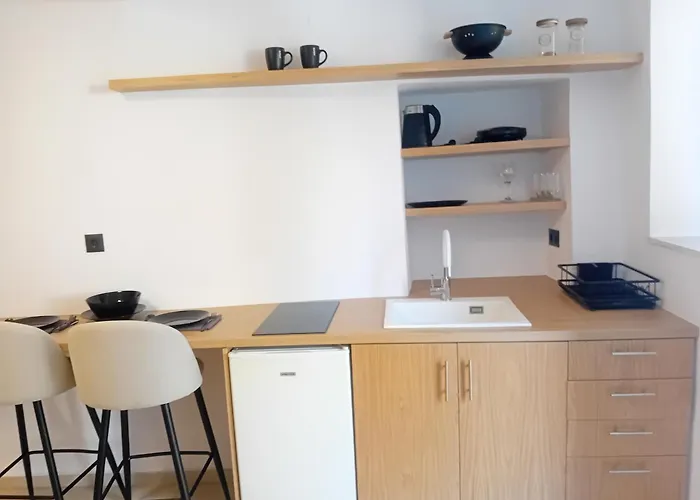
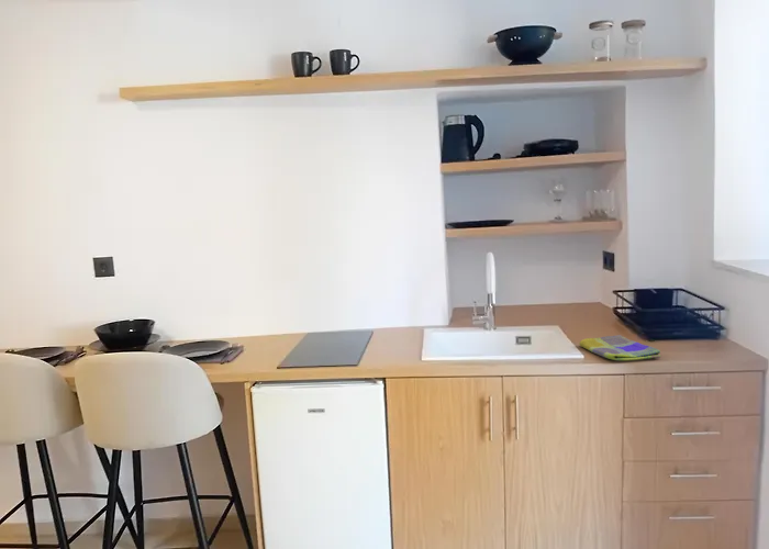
+ dish towel (617, 347)
